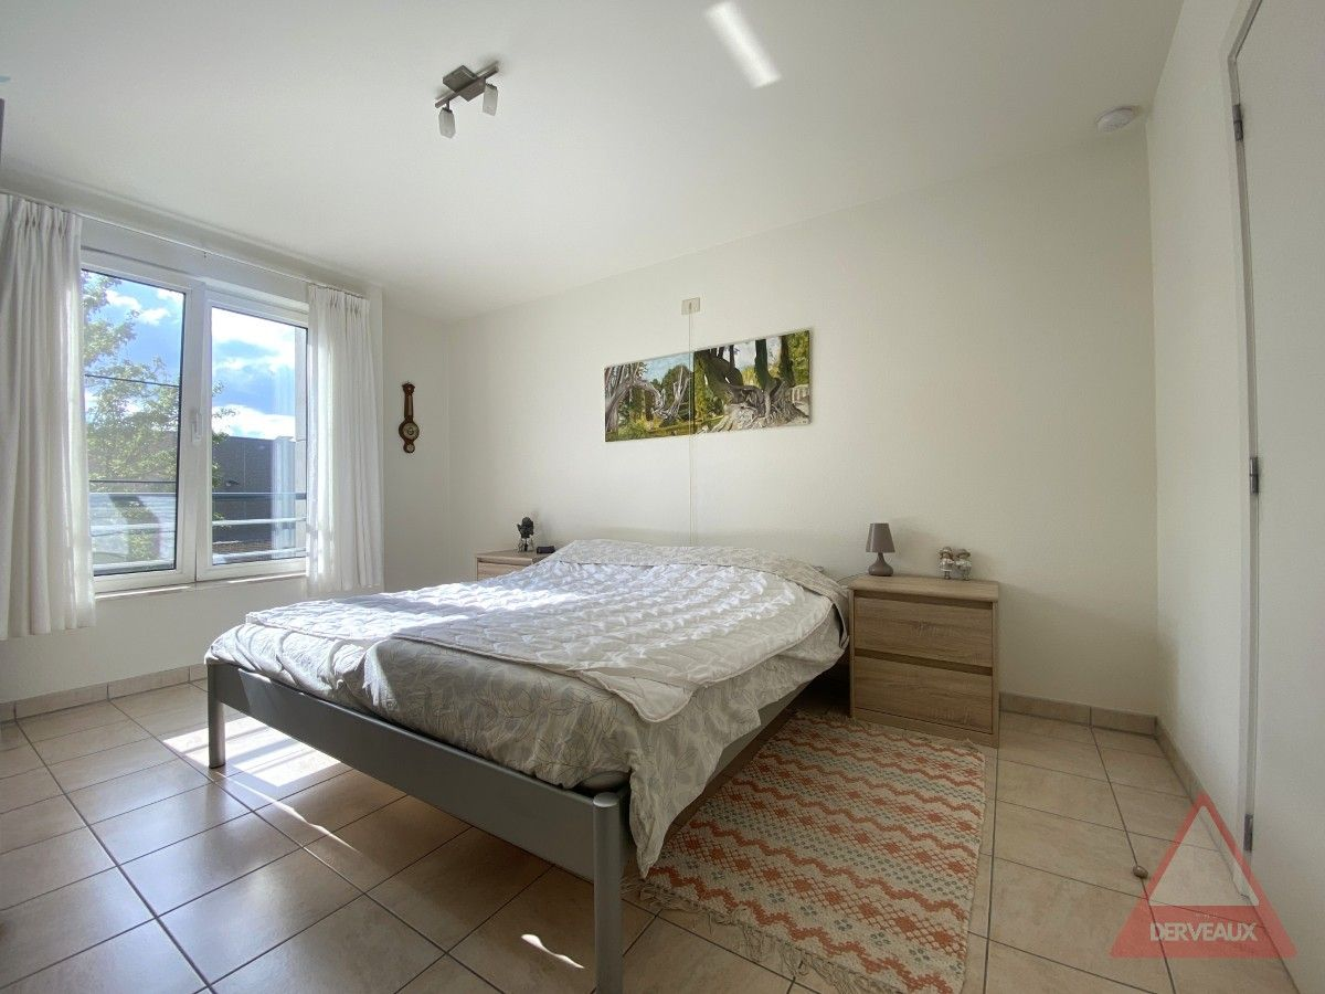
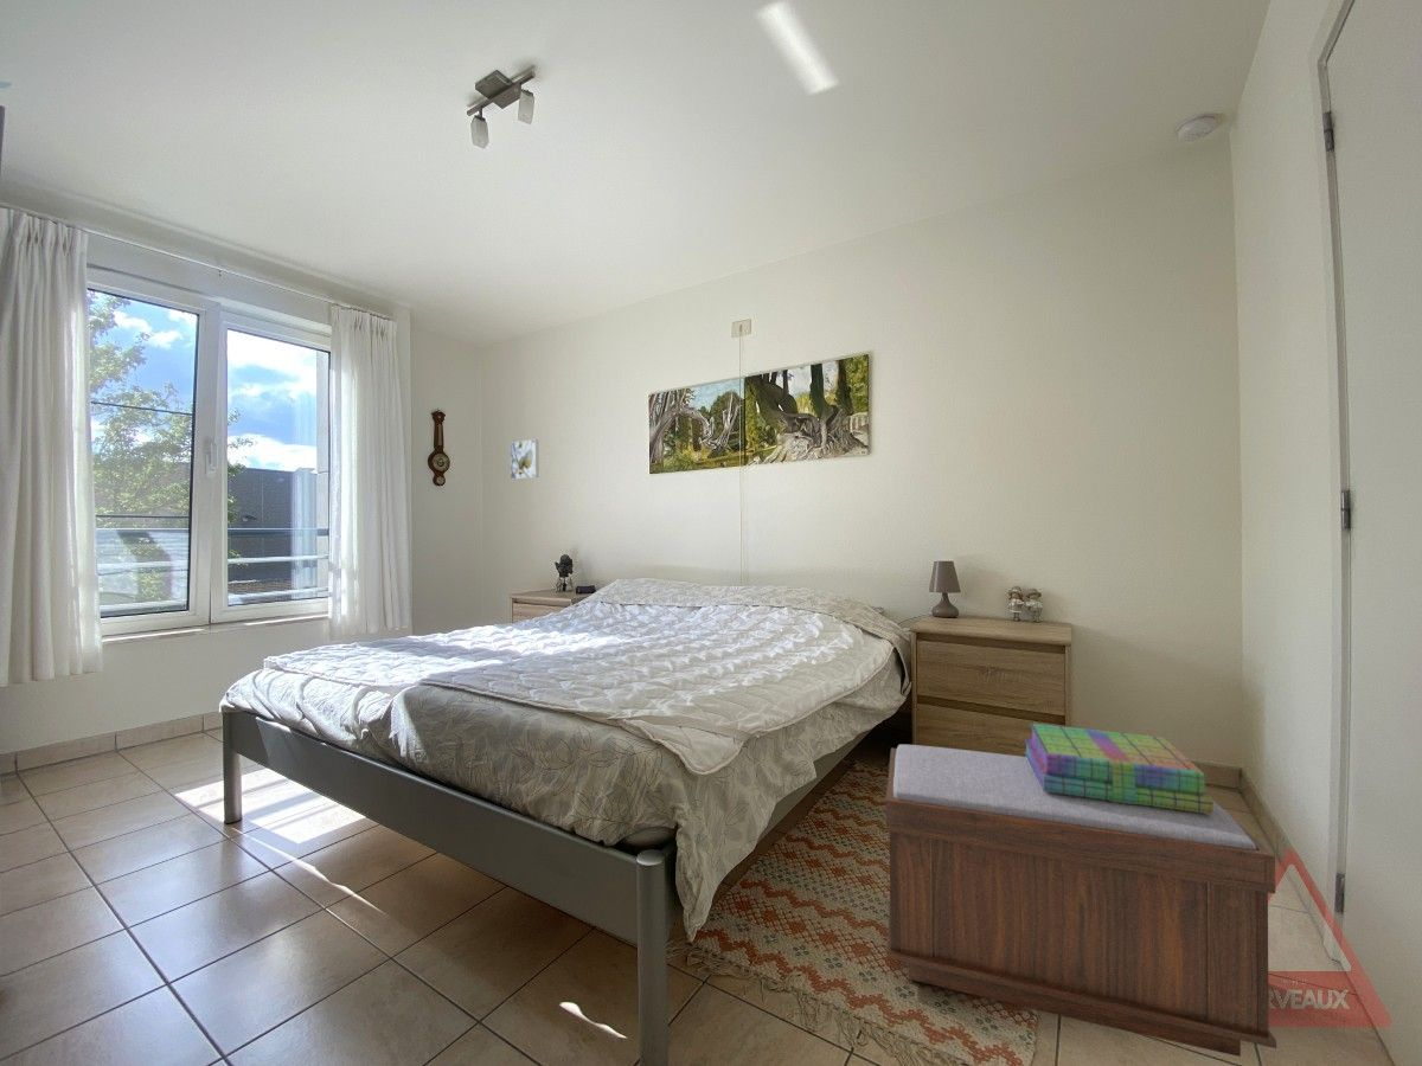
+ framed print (524, 460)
+ stack of books (1107, 763)
+ bench (1044, 871)
